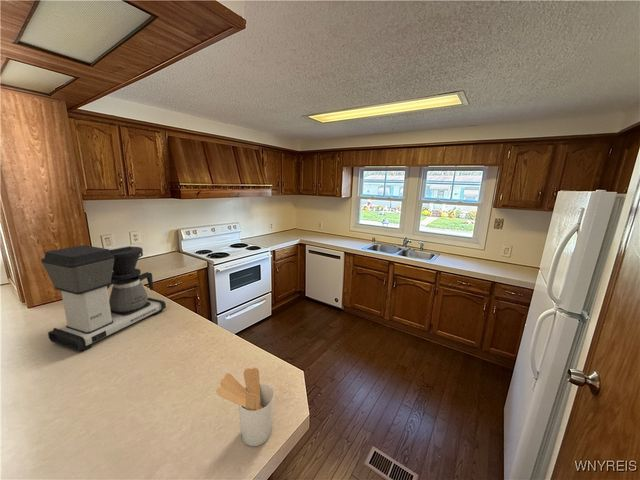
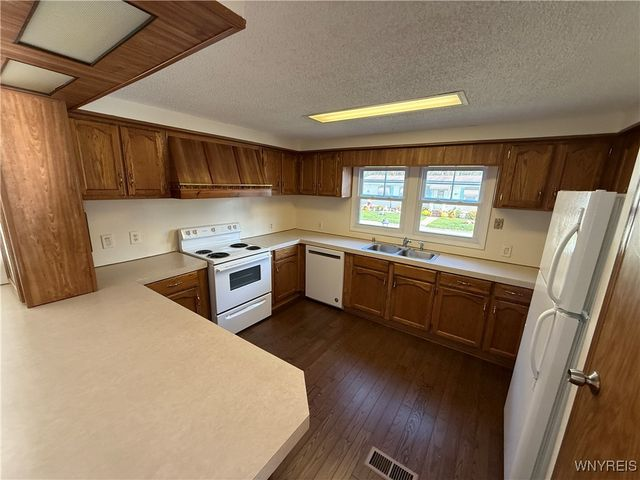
- coffee maker (109, 286)
- utensil holder (246, 406)
